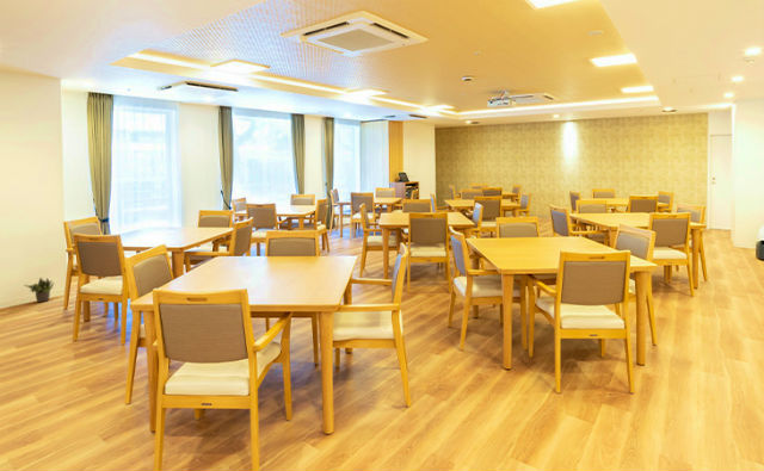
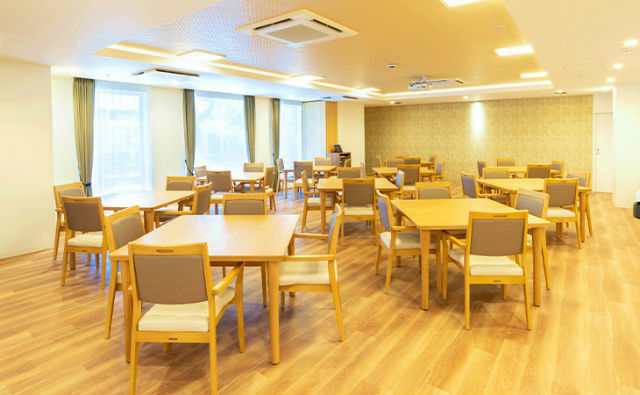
- potted plant (38, 289)
